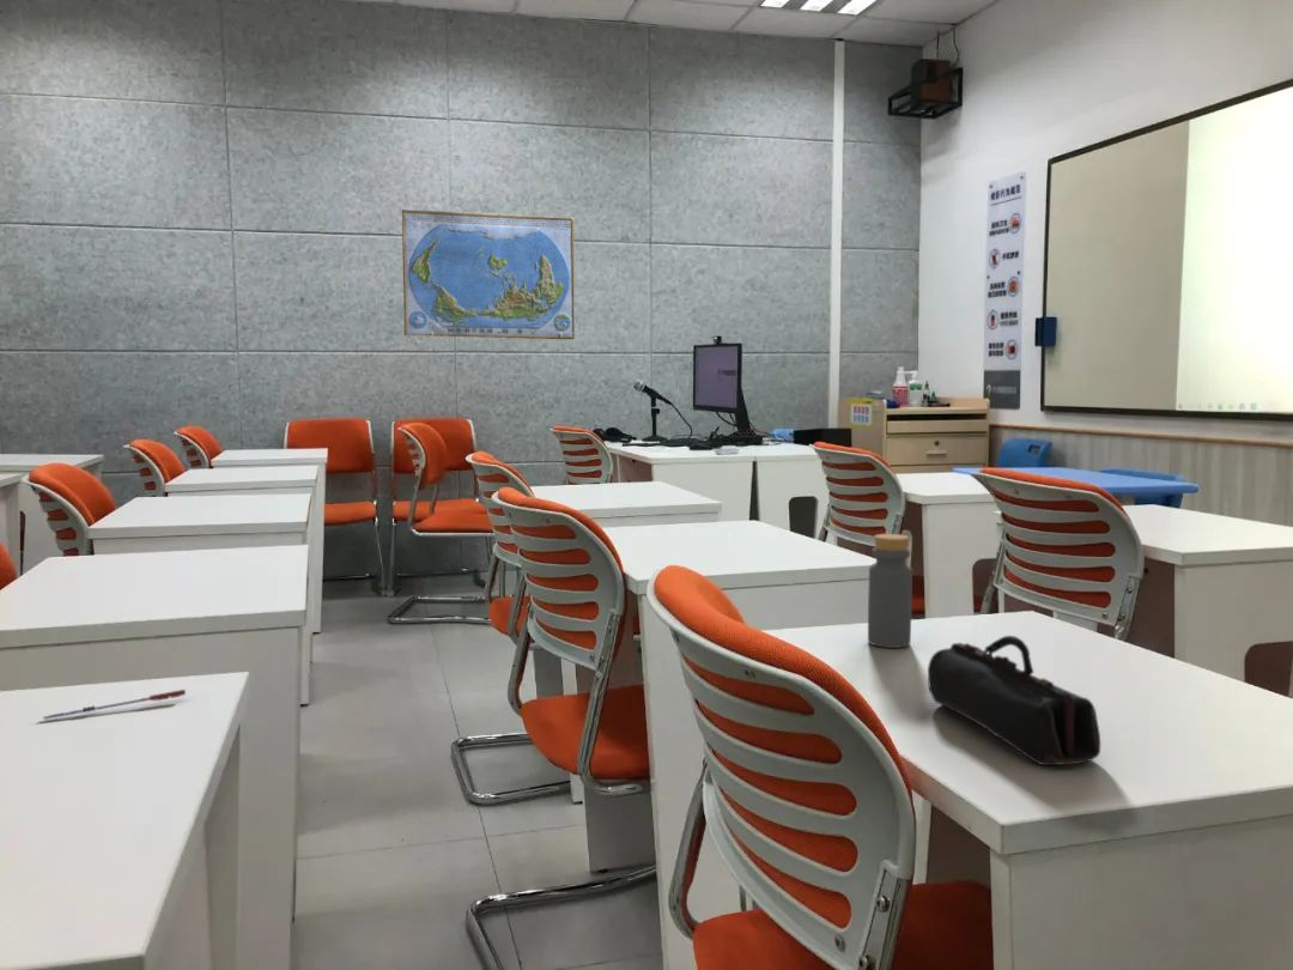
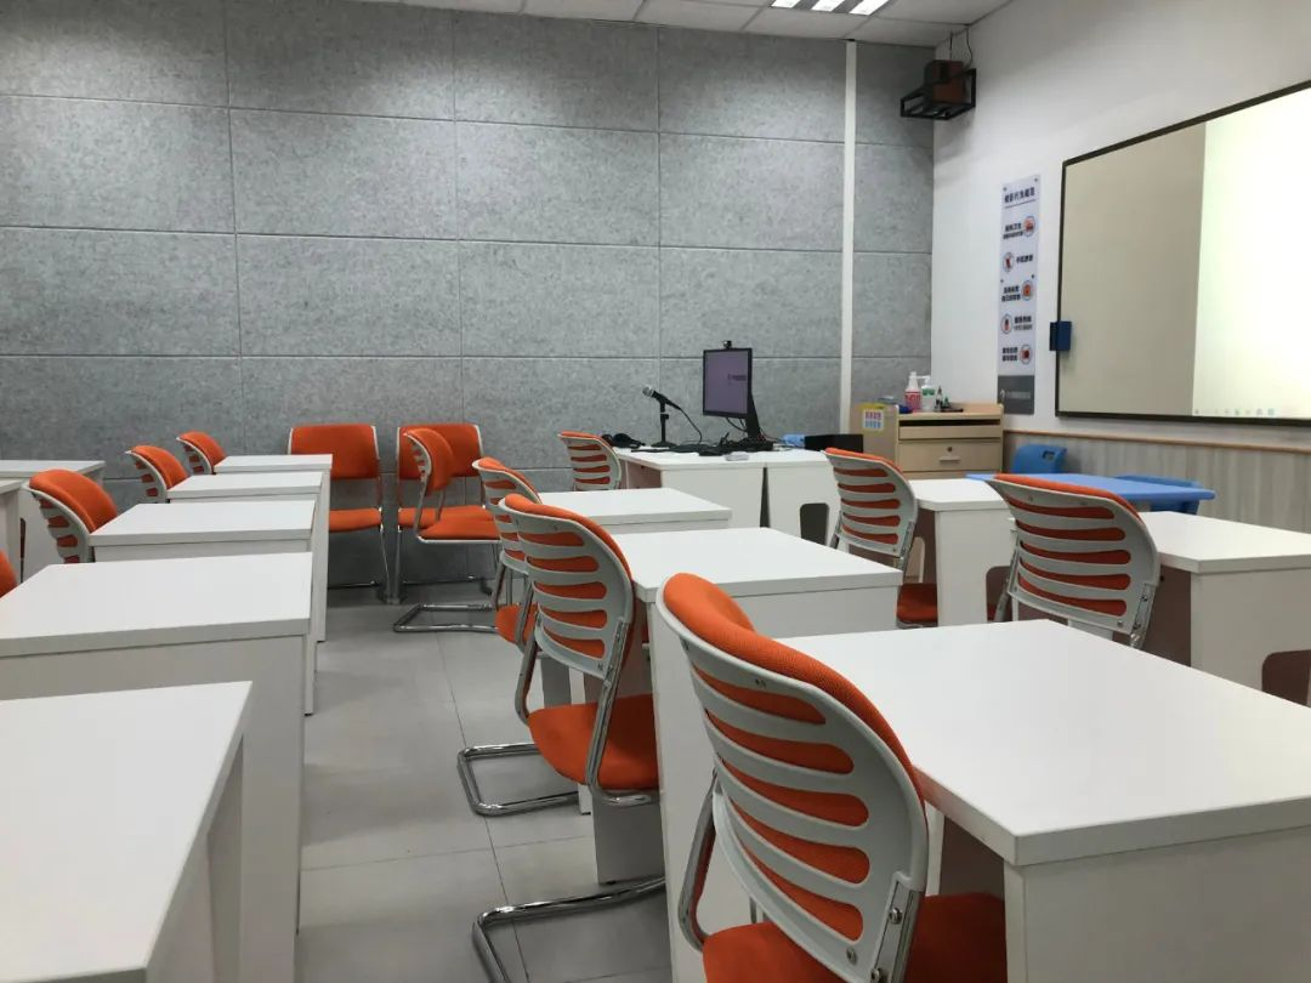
- pen (116, 704)
- bottle (890, 589)
- world map (491, 275)
- pencil case (1006, 683)
